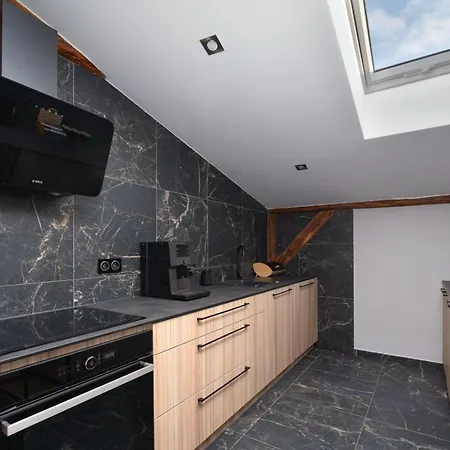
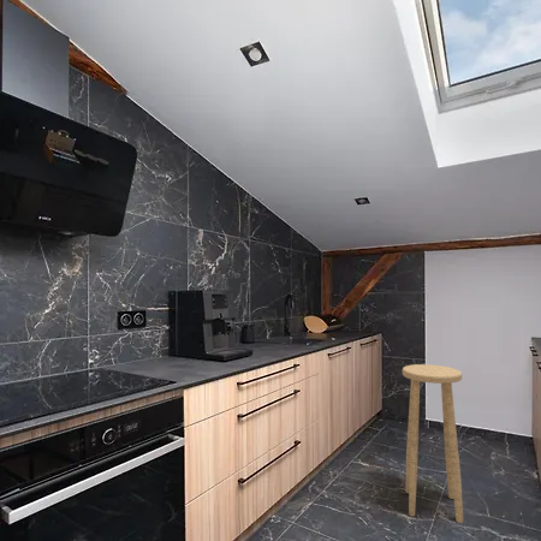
+ stool (444, 435)
